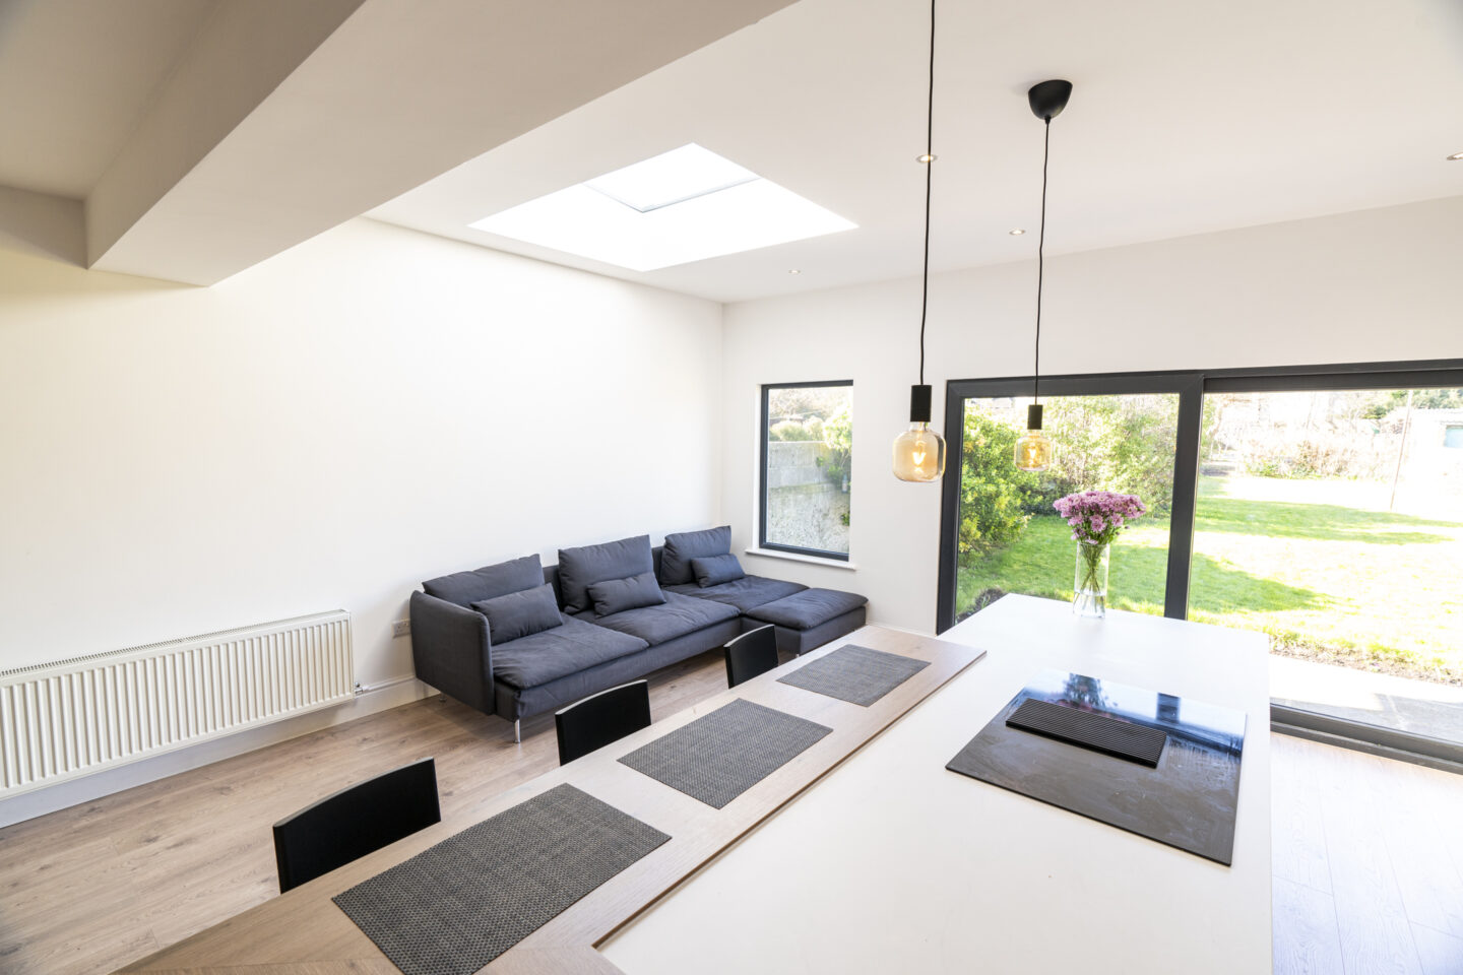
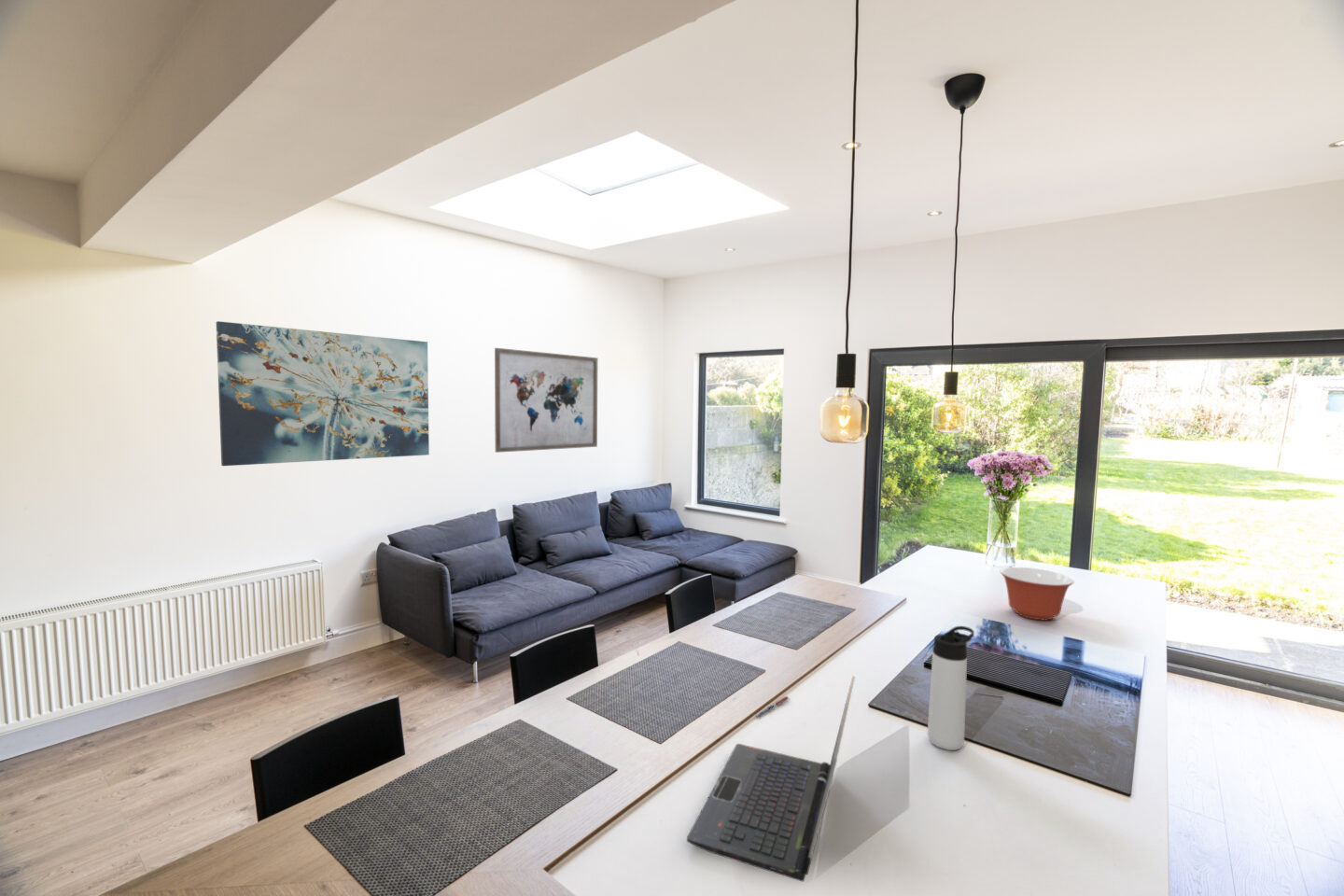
+ wall art (550, 401)
+ mixing bowl (1034, 595)
+ wall art (336, 397)
+ laptop computer (777, 754)
+ thermos bottle (952, 686)
+ pen (772, 706)
